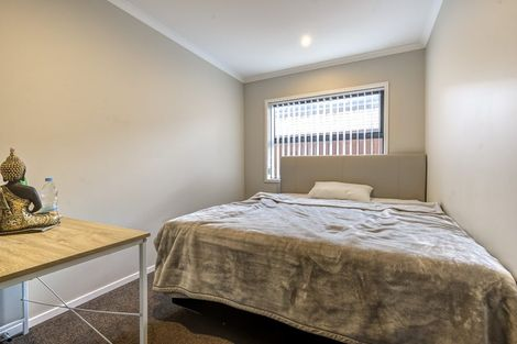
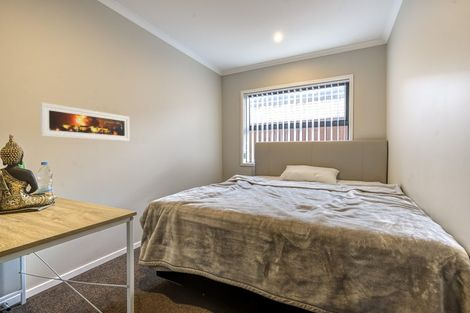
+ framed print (91, 125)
